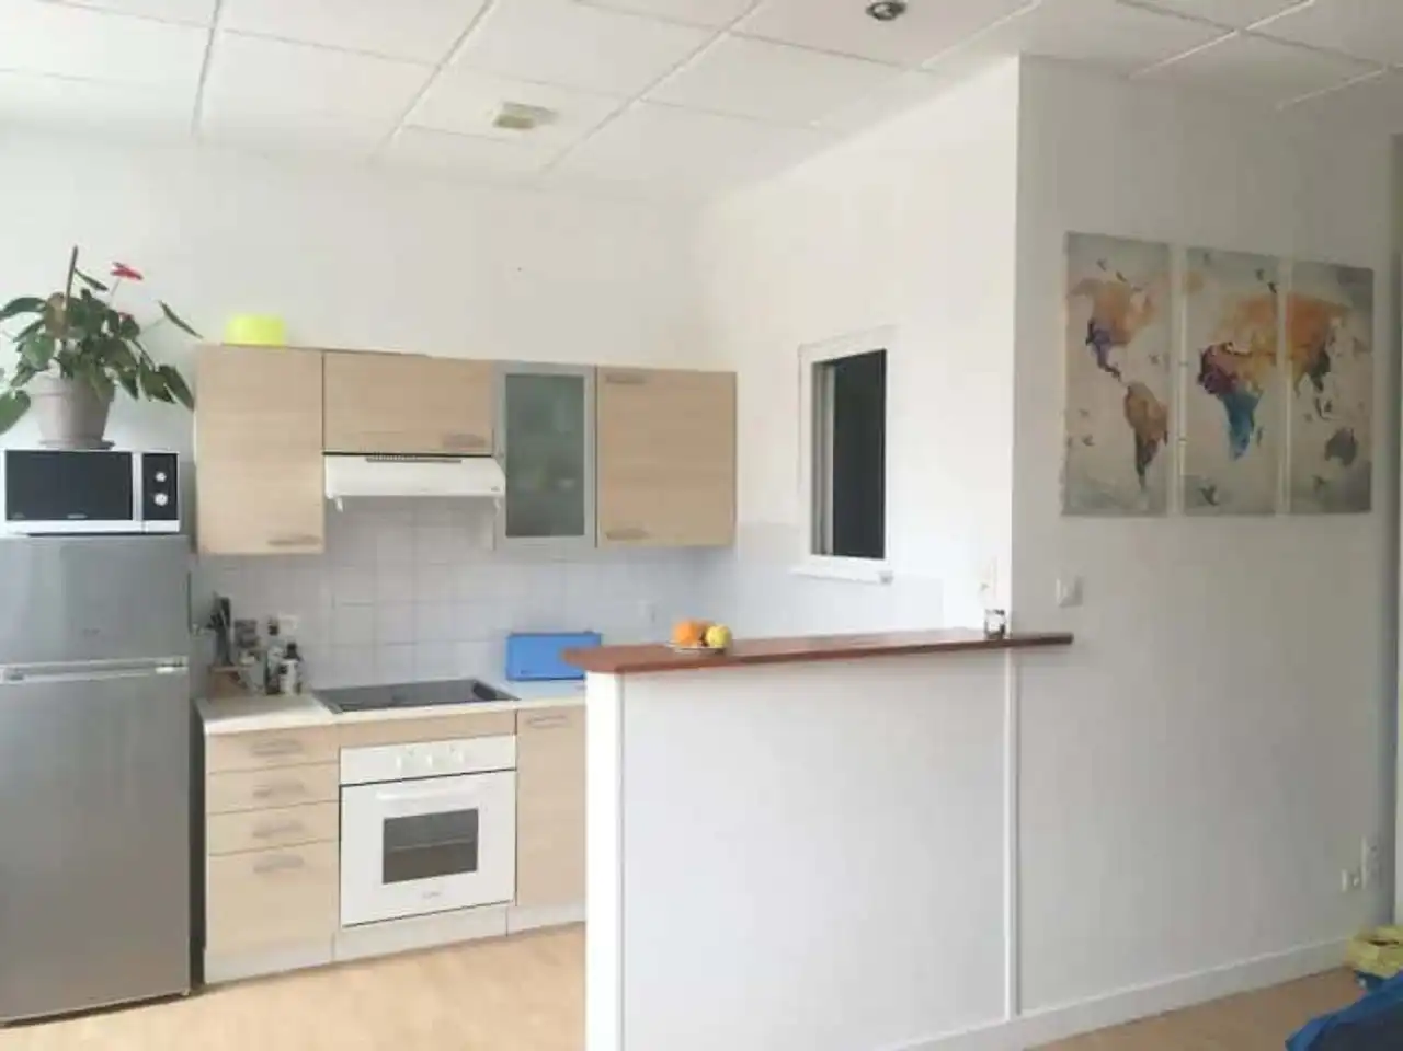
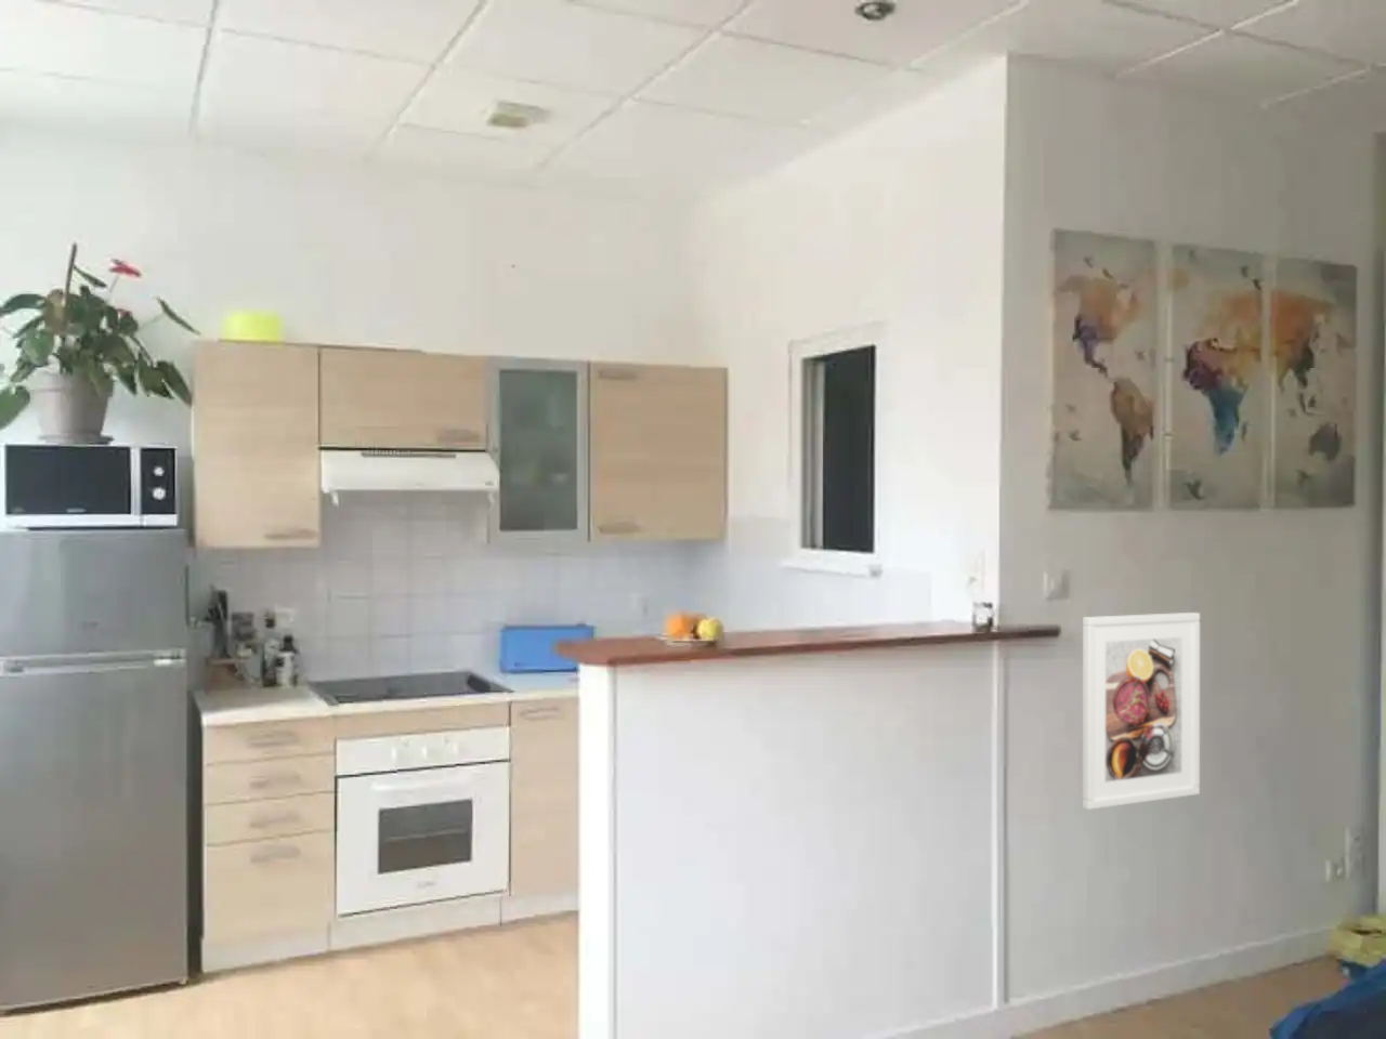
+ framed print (1143, 708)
